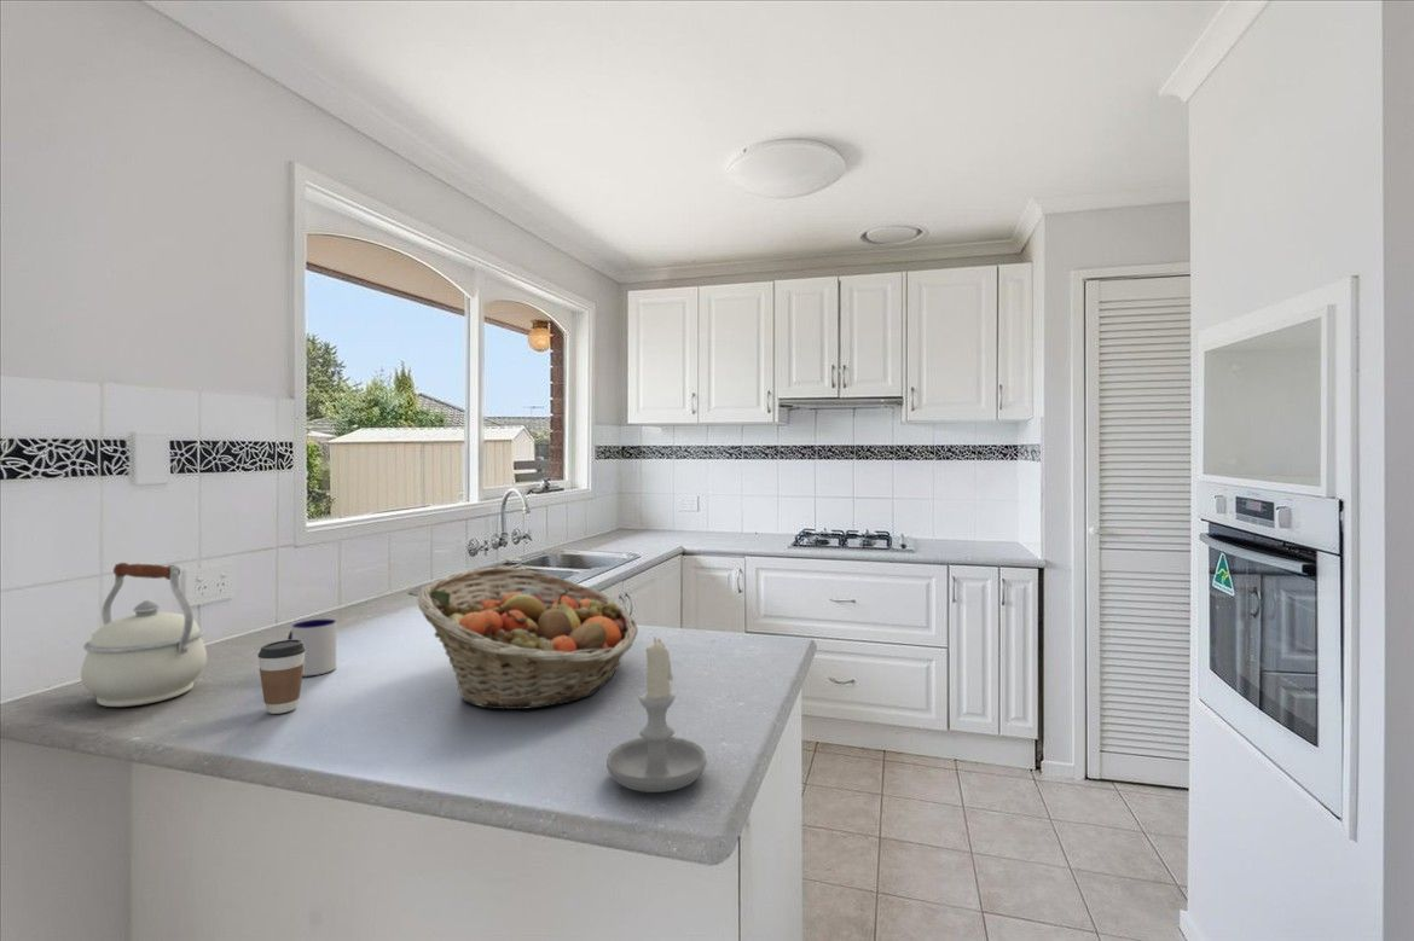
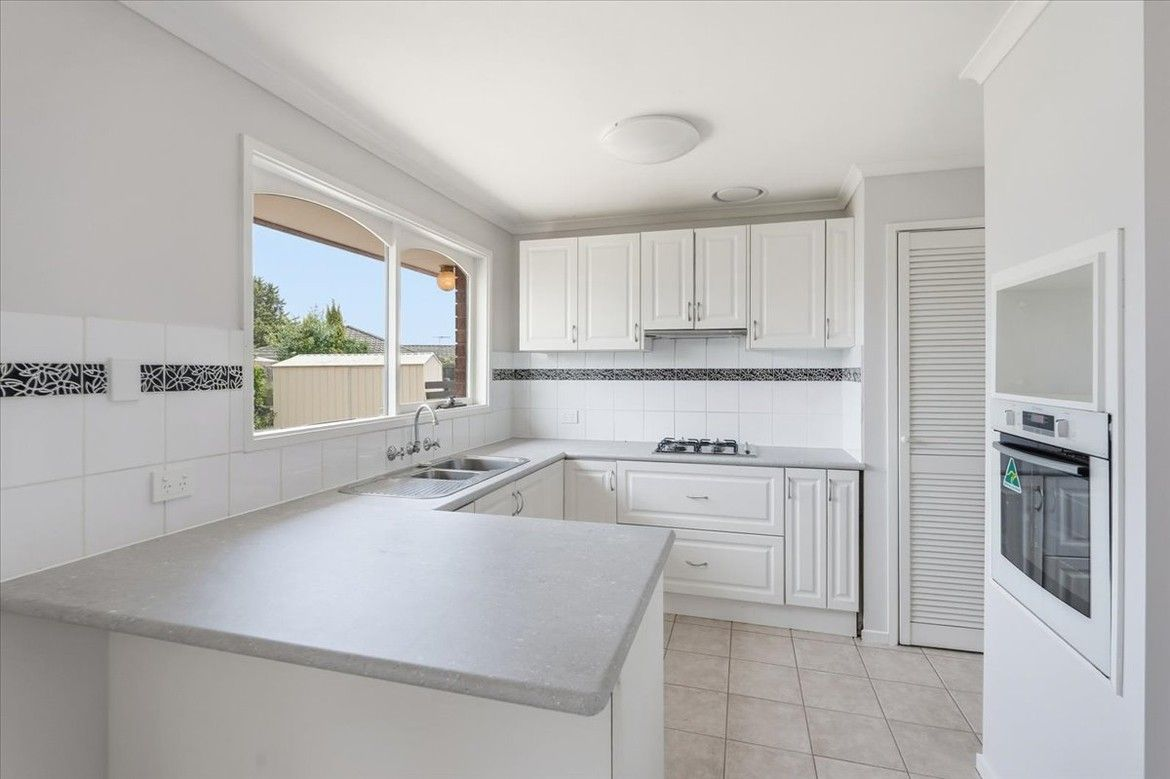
- kettle (140, 628)
- candle (656, 707)
- coffee cup (282, 675)
- mug (308, 645)
- fruit basket (534, 628)
